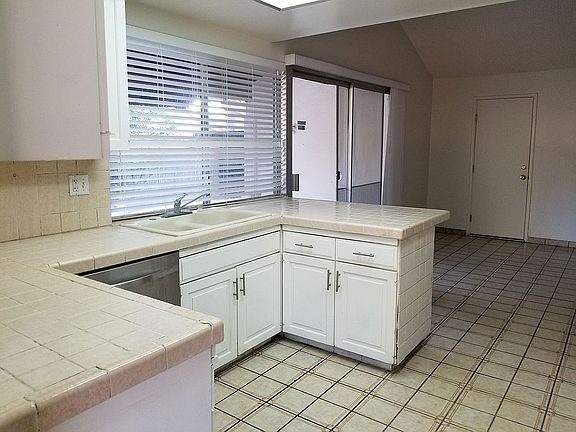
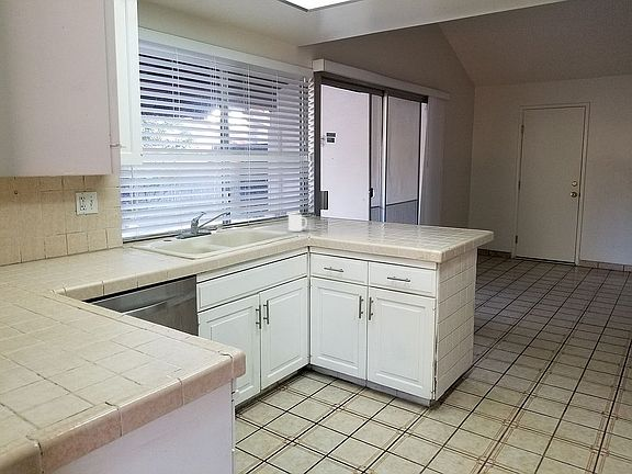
+ mug (297, 223)
